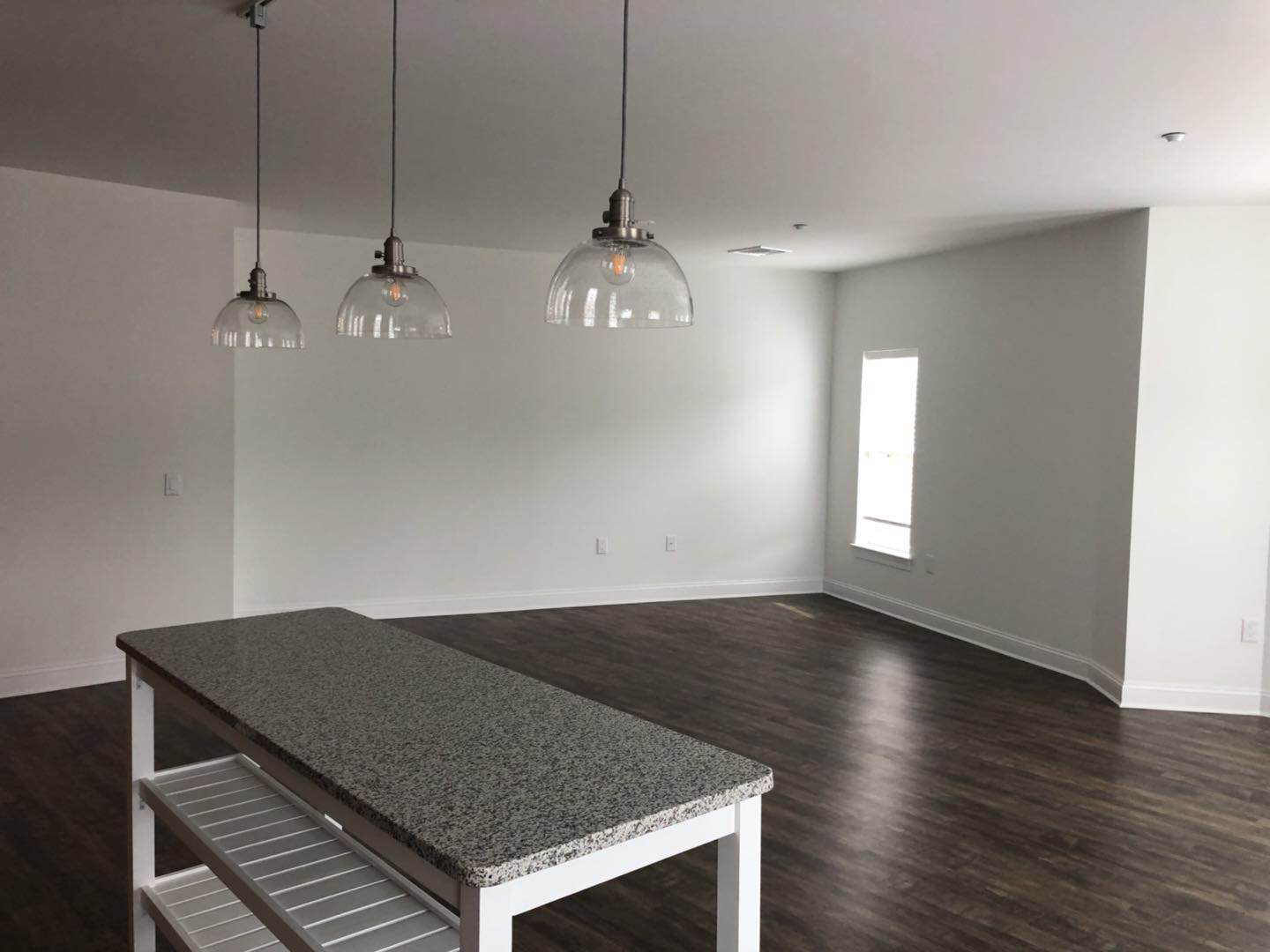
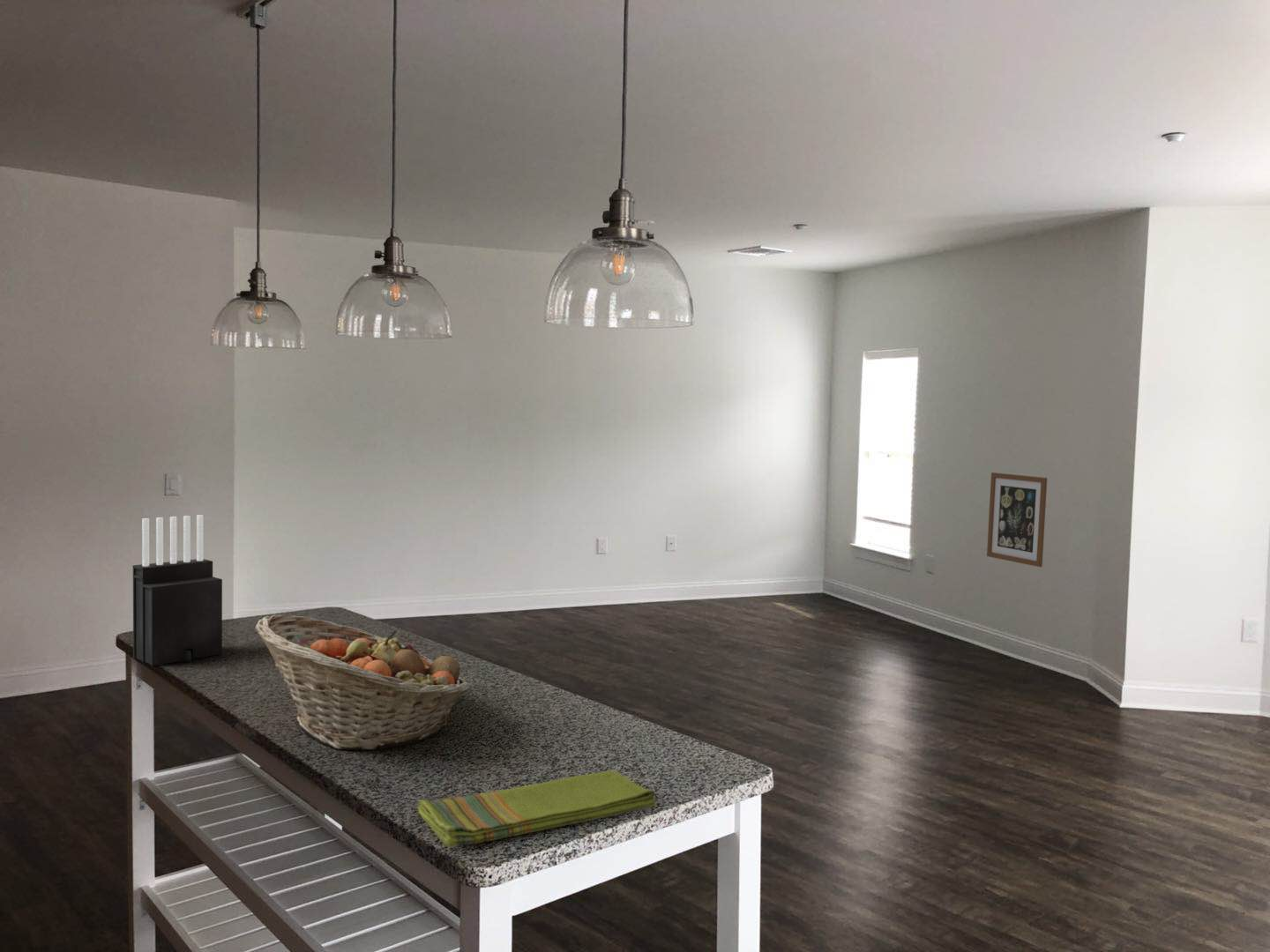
+ knife block (180, 588)
+ wall art (1015, 518)
+ dish towel (537, 800)
+ fruit basket (362, 672)
